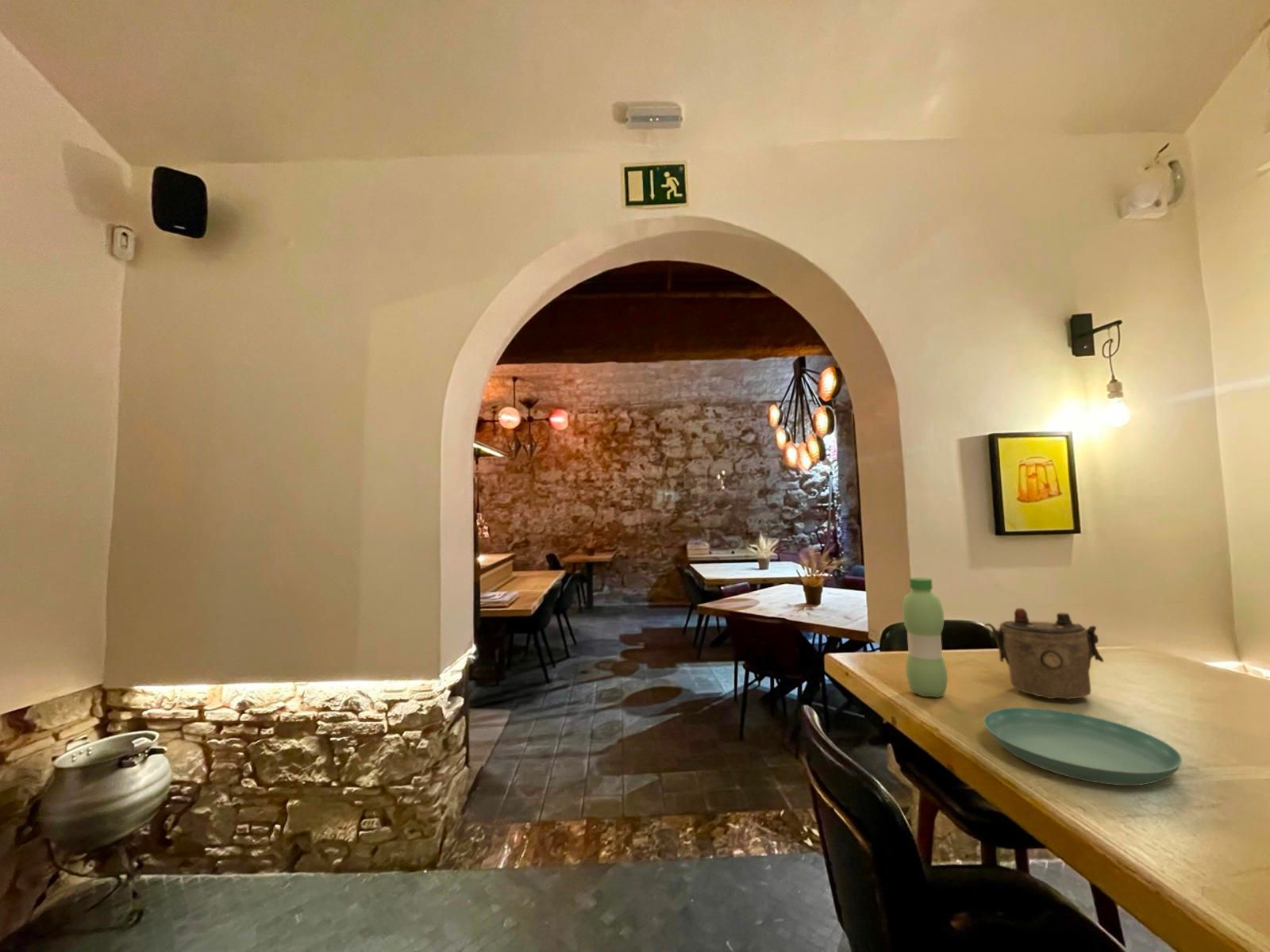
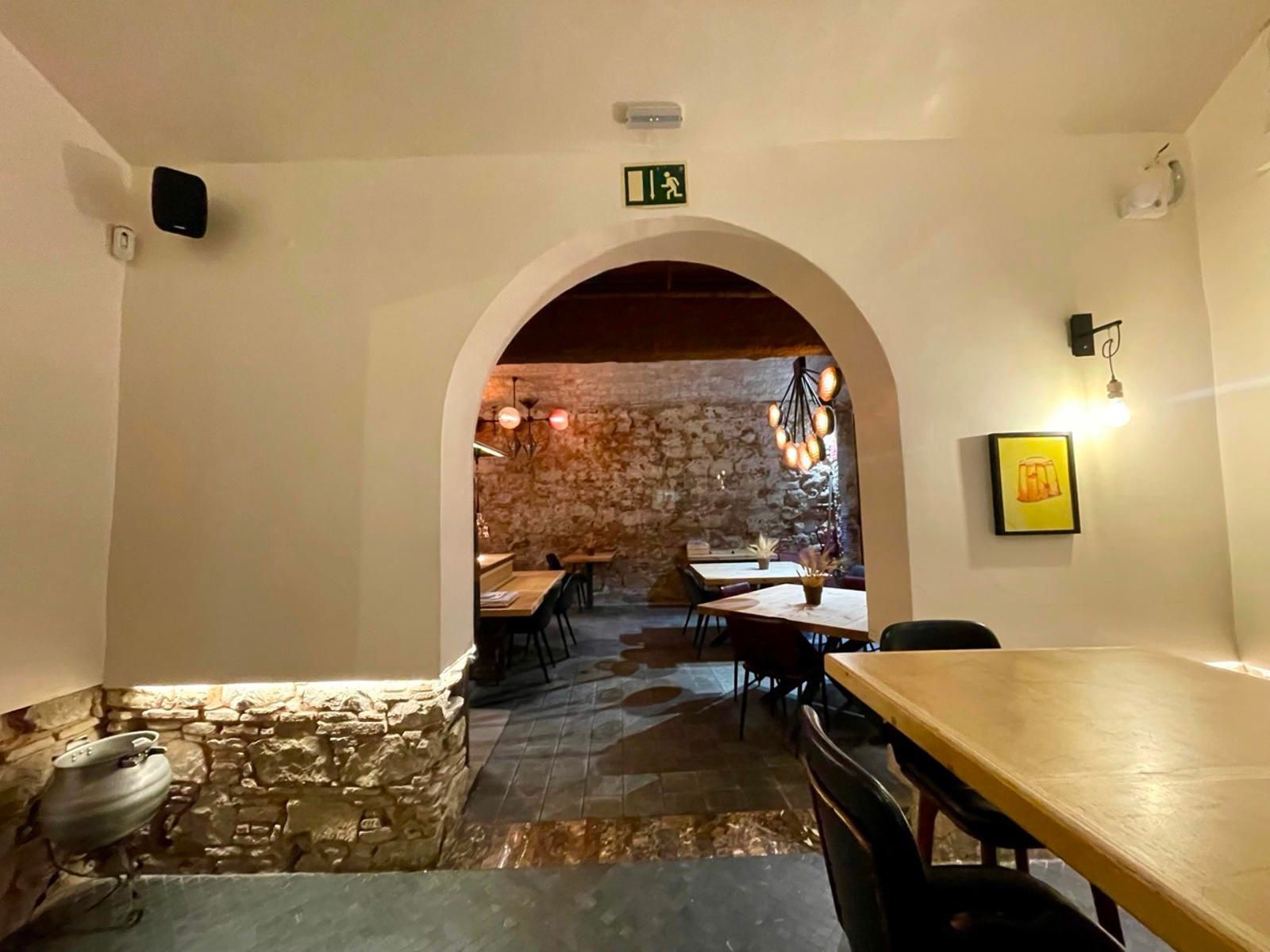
- saucer (1074, 744)
- teapot (1041, 650)
- water bottle (924, 635)
